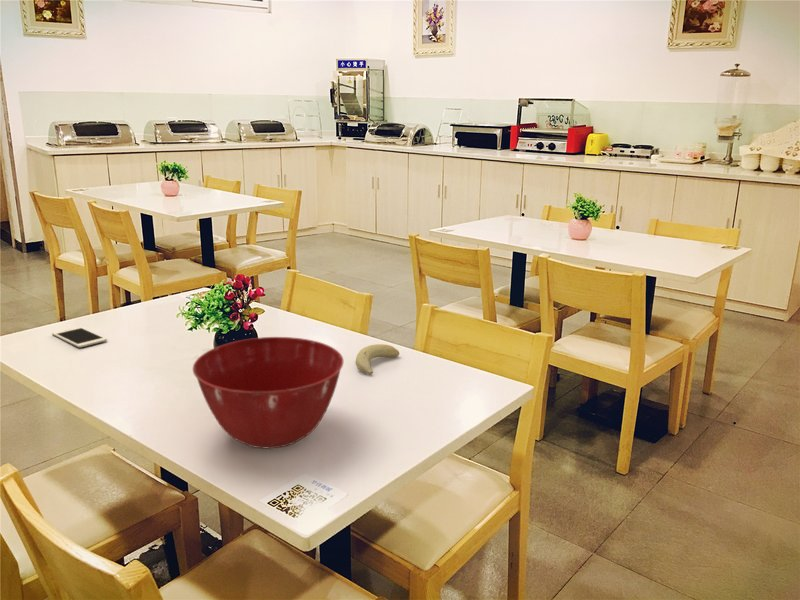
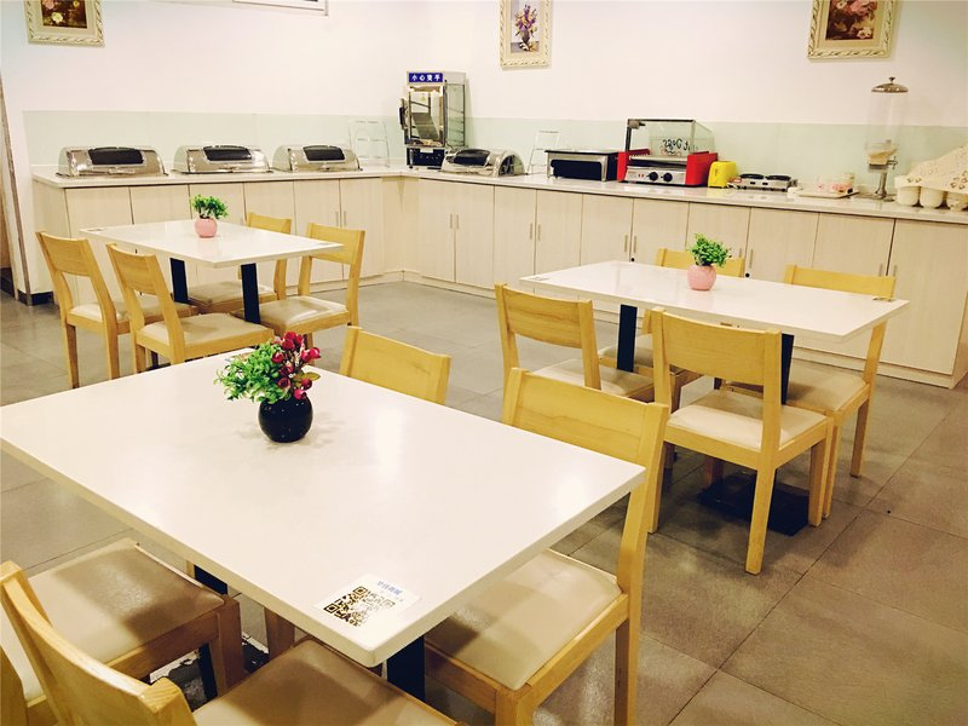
- fruit (377, 356)
- cell phone (79, 336)
- mixing bowl (271, 397)
